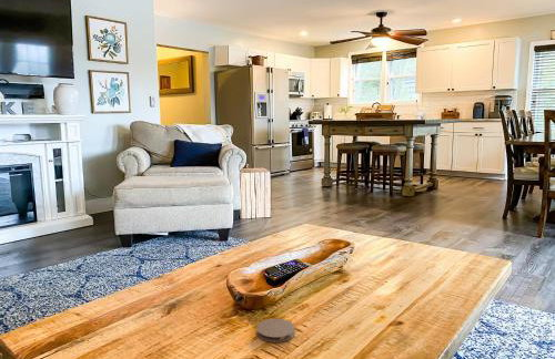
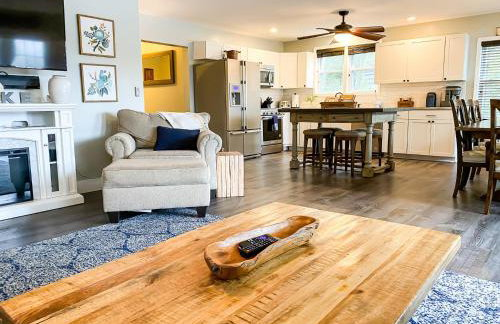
- coaster (275, 329)
